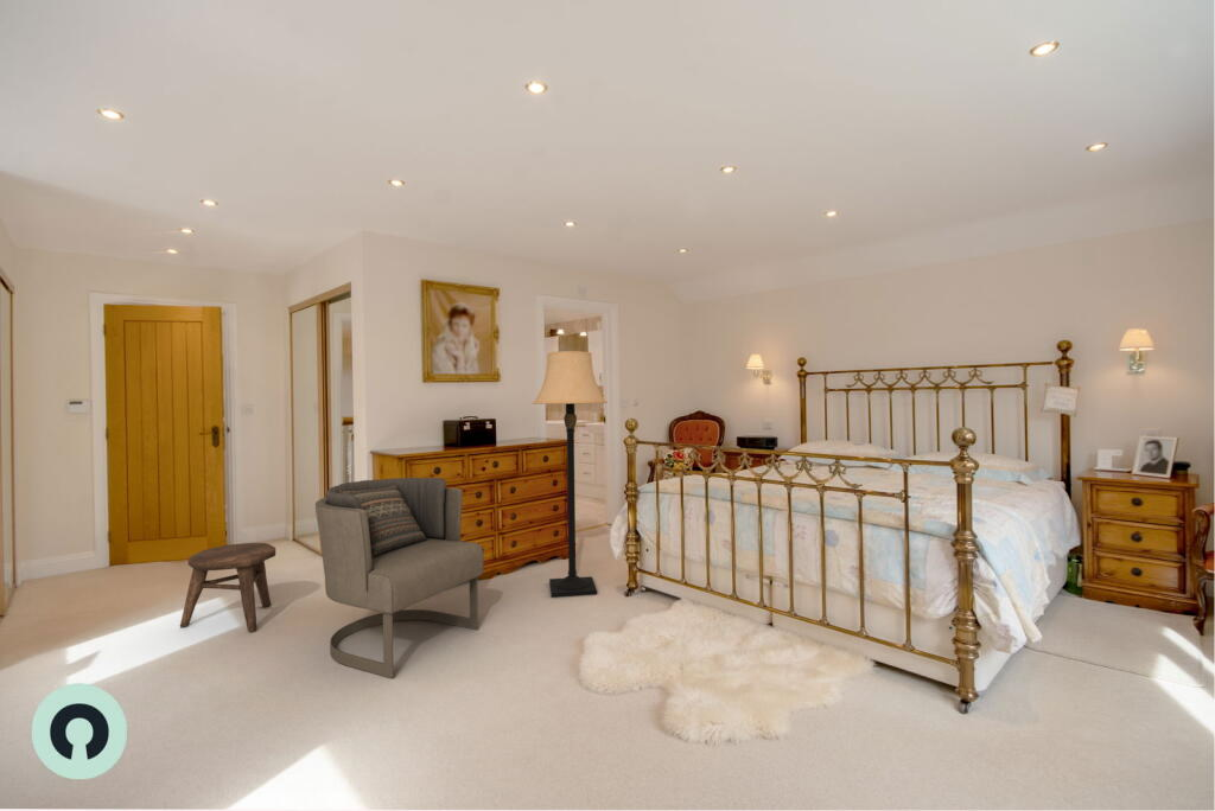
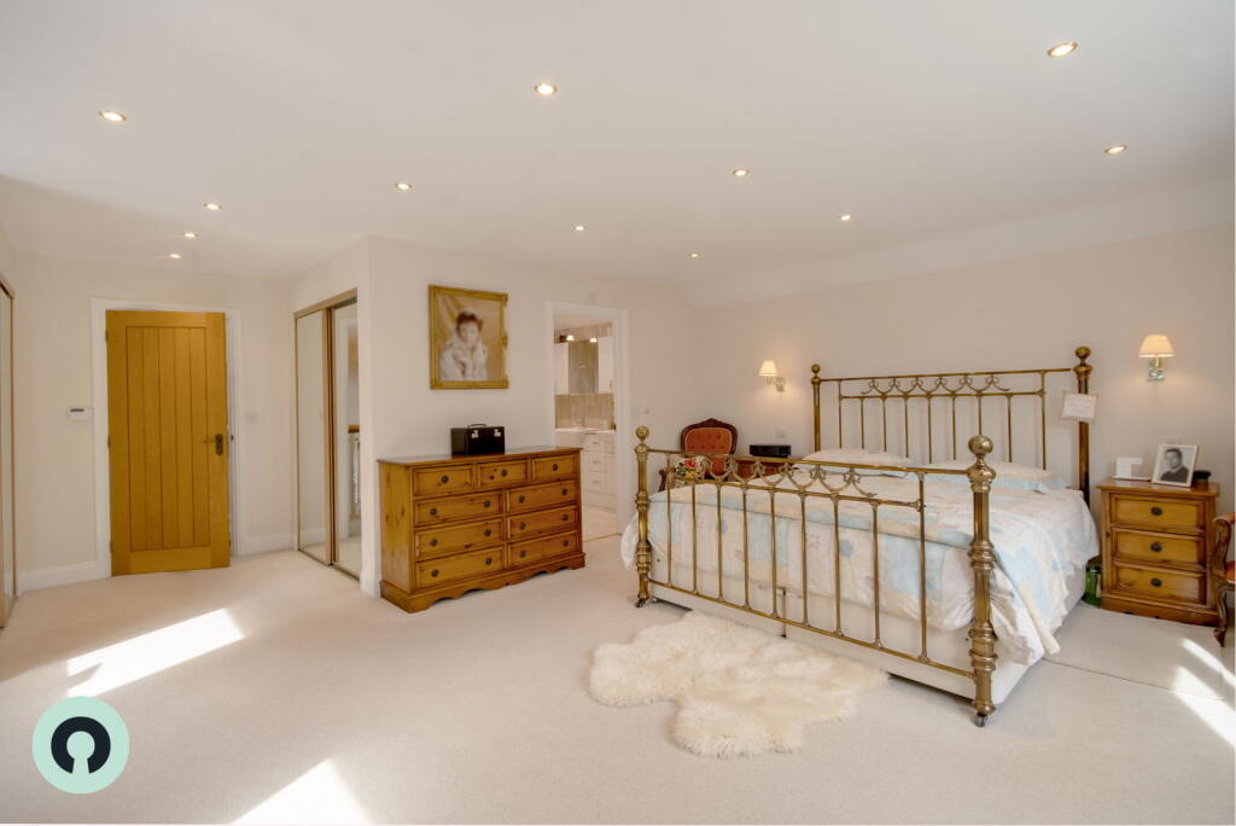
- lamp (571, 471)
- armchair (392, 562)
- stool (237, 585)
